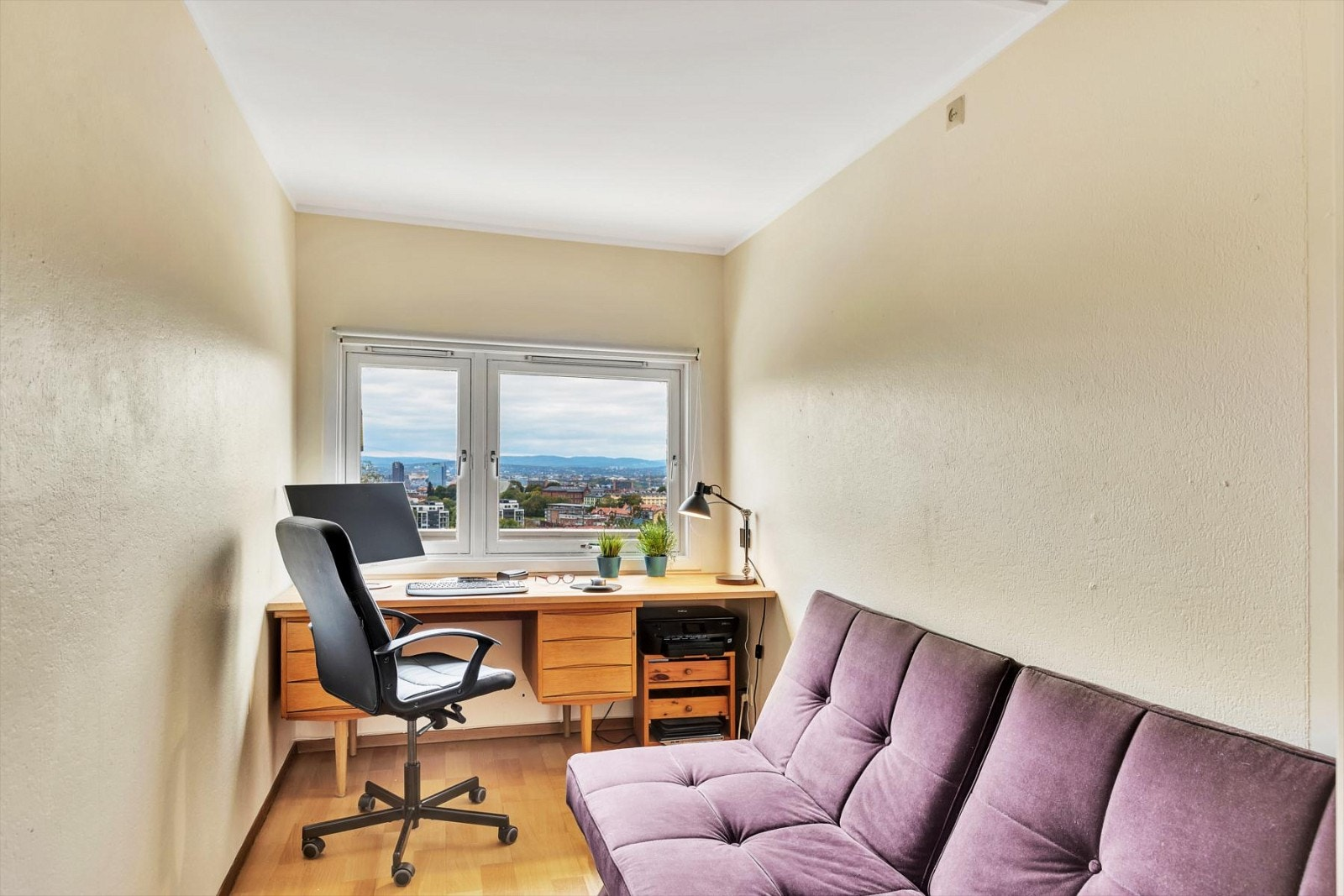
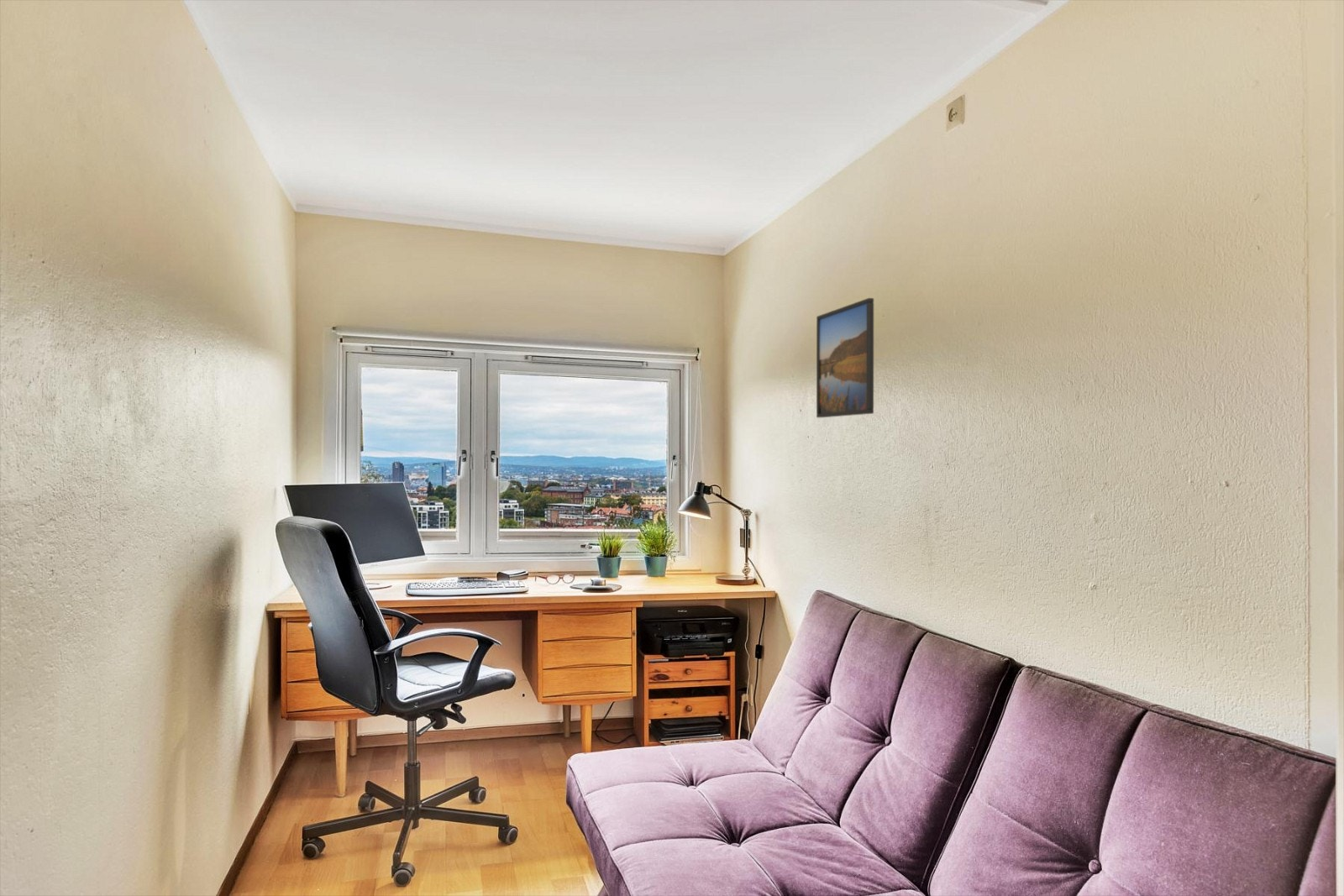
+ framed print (843, 361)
